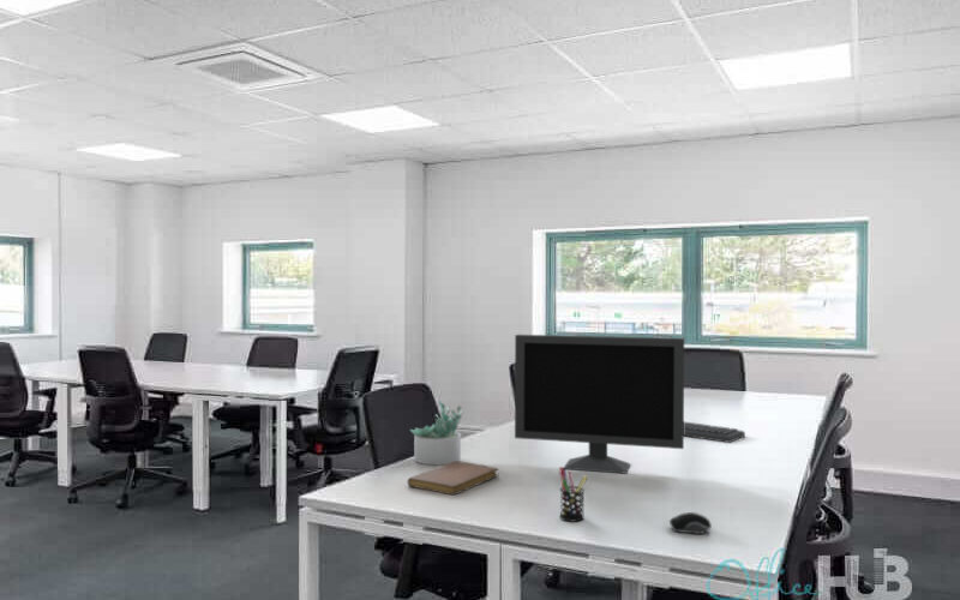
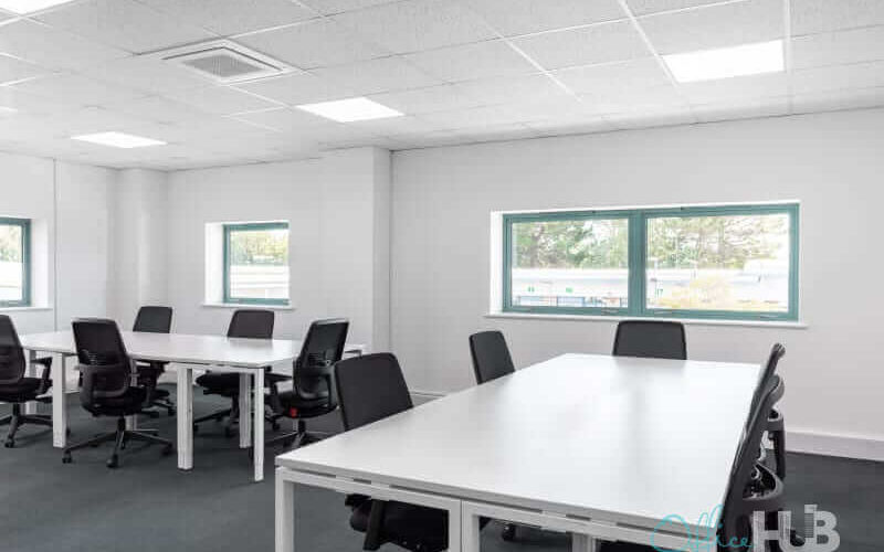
- keyboard (684, 427)
- succulent plant (436, 430)
- monitor (596, 401)
- computer mouse (690, 521)
- pen holder (569, 493)
- notebook (454, 476)
